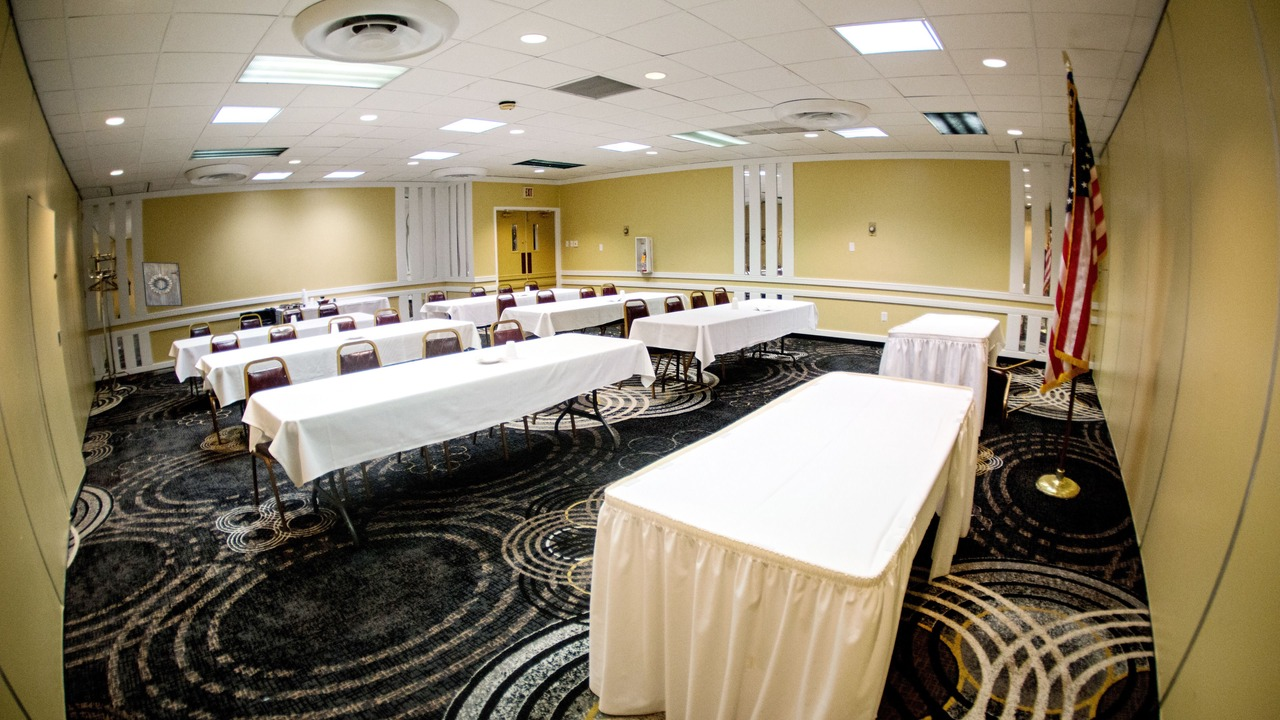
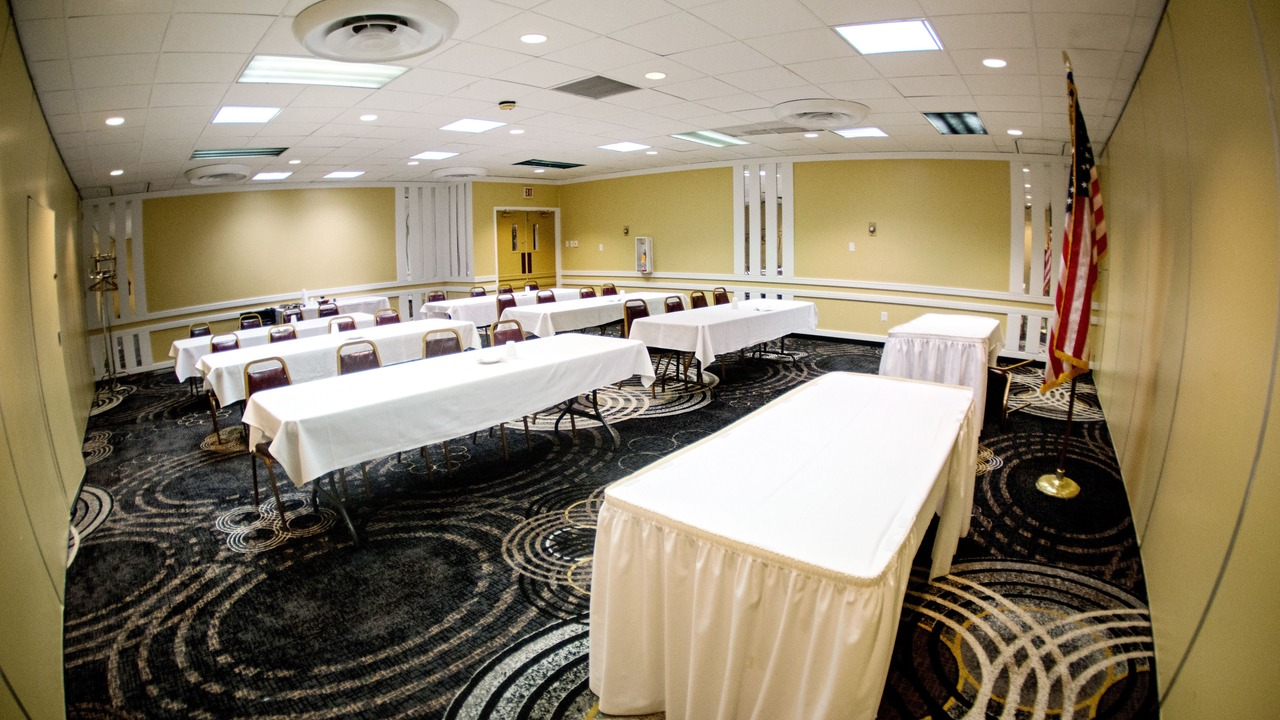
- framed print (162, 284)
